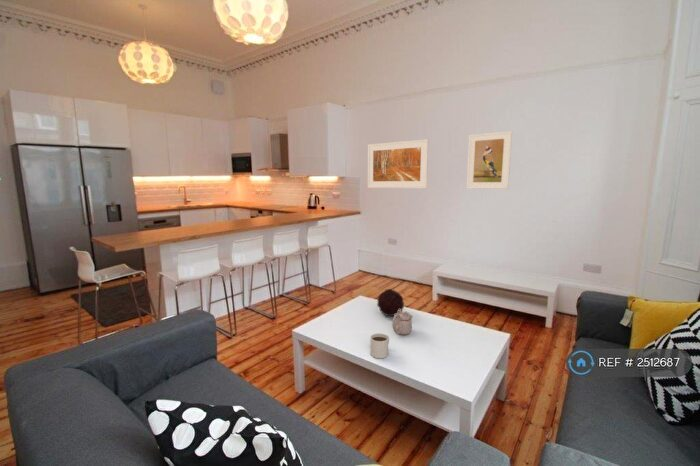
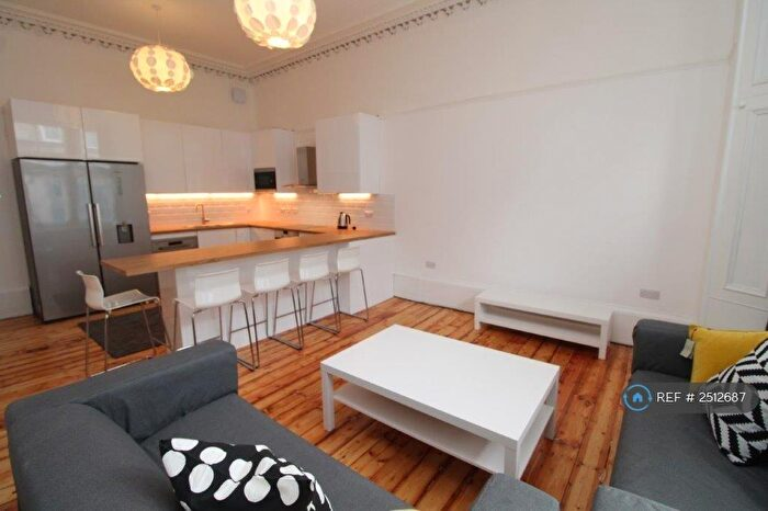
- mug (381, 344)
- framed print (488, 161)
- decorative orb (390, 302)
- teapot (402, 321)
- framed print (395, 165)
